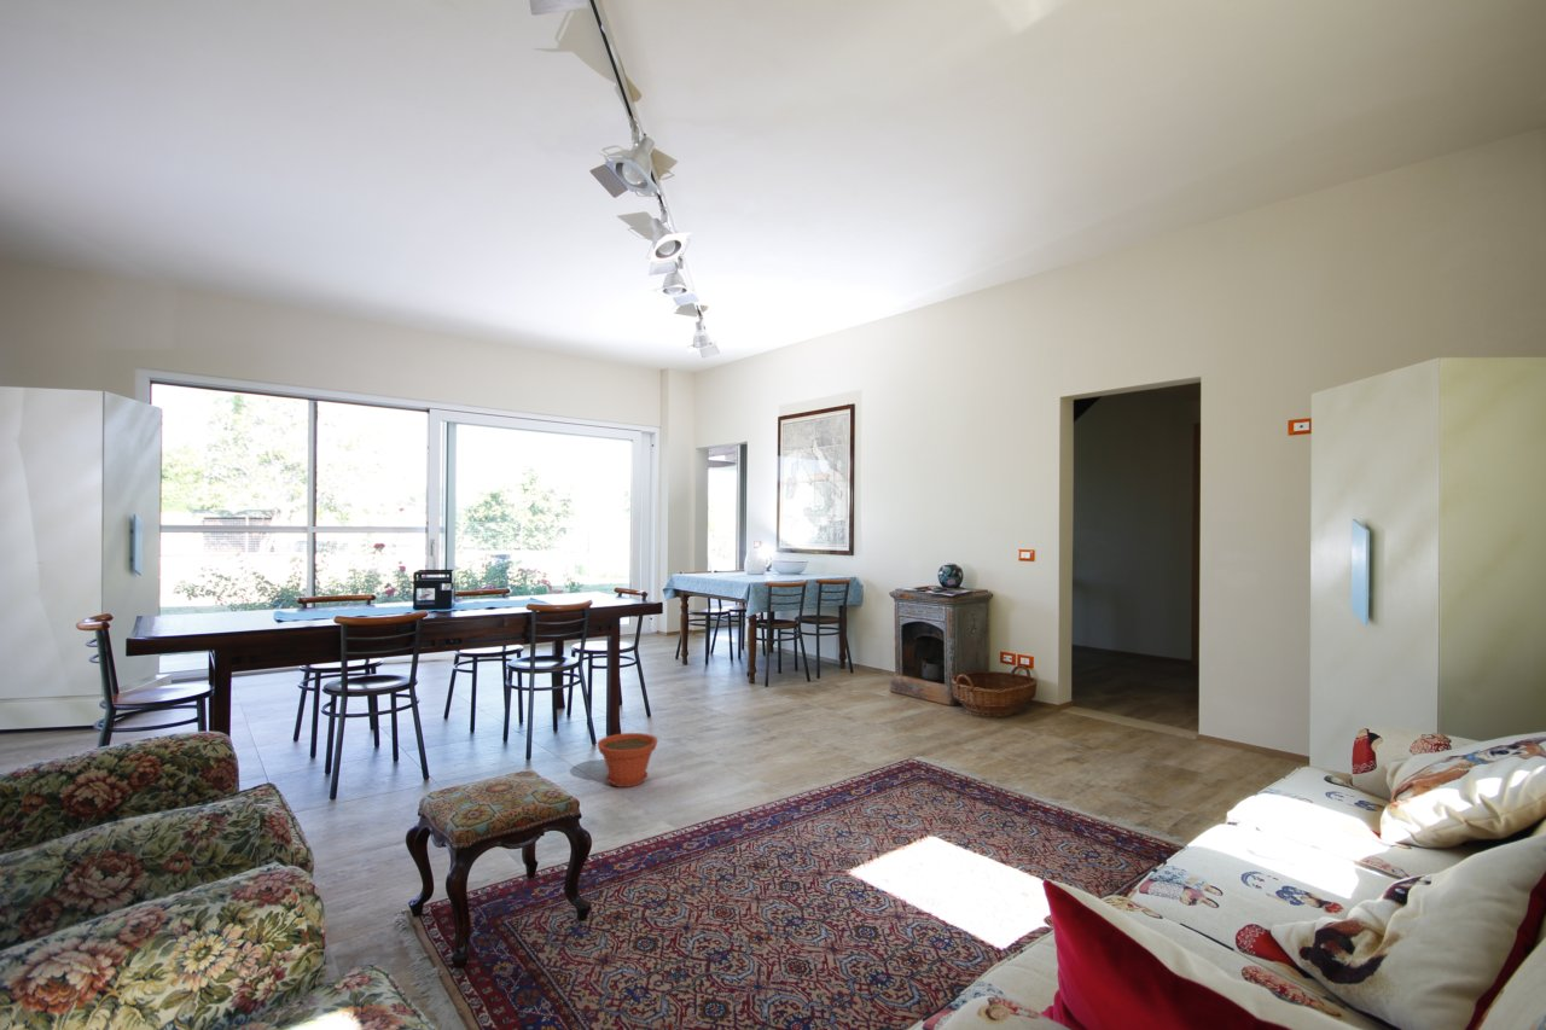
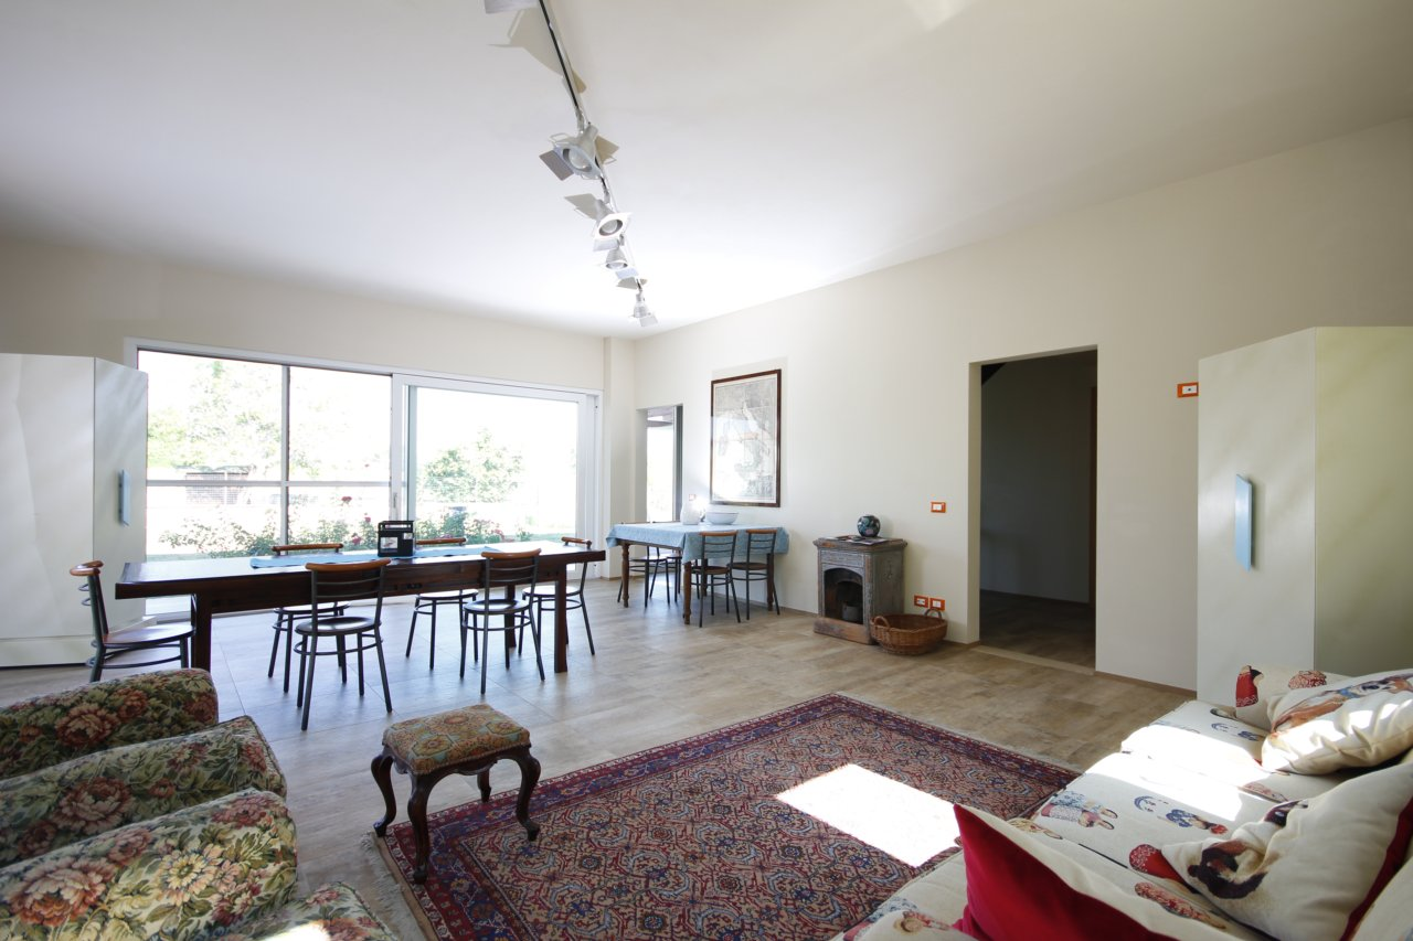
- plant pot (627, 761)
